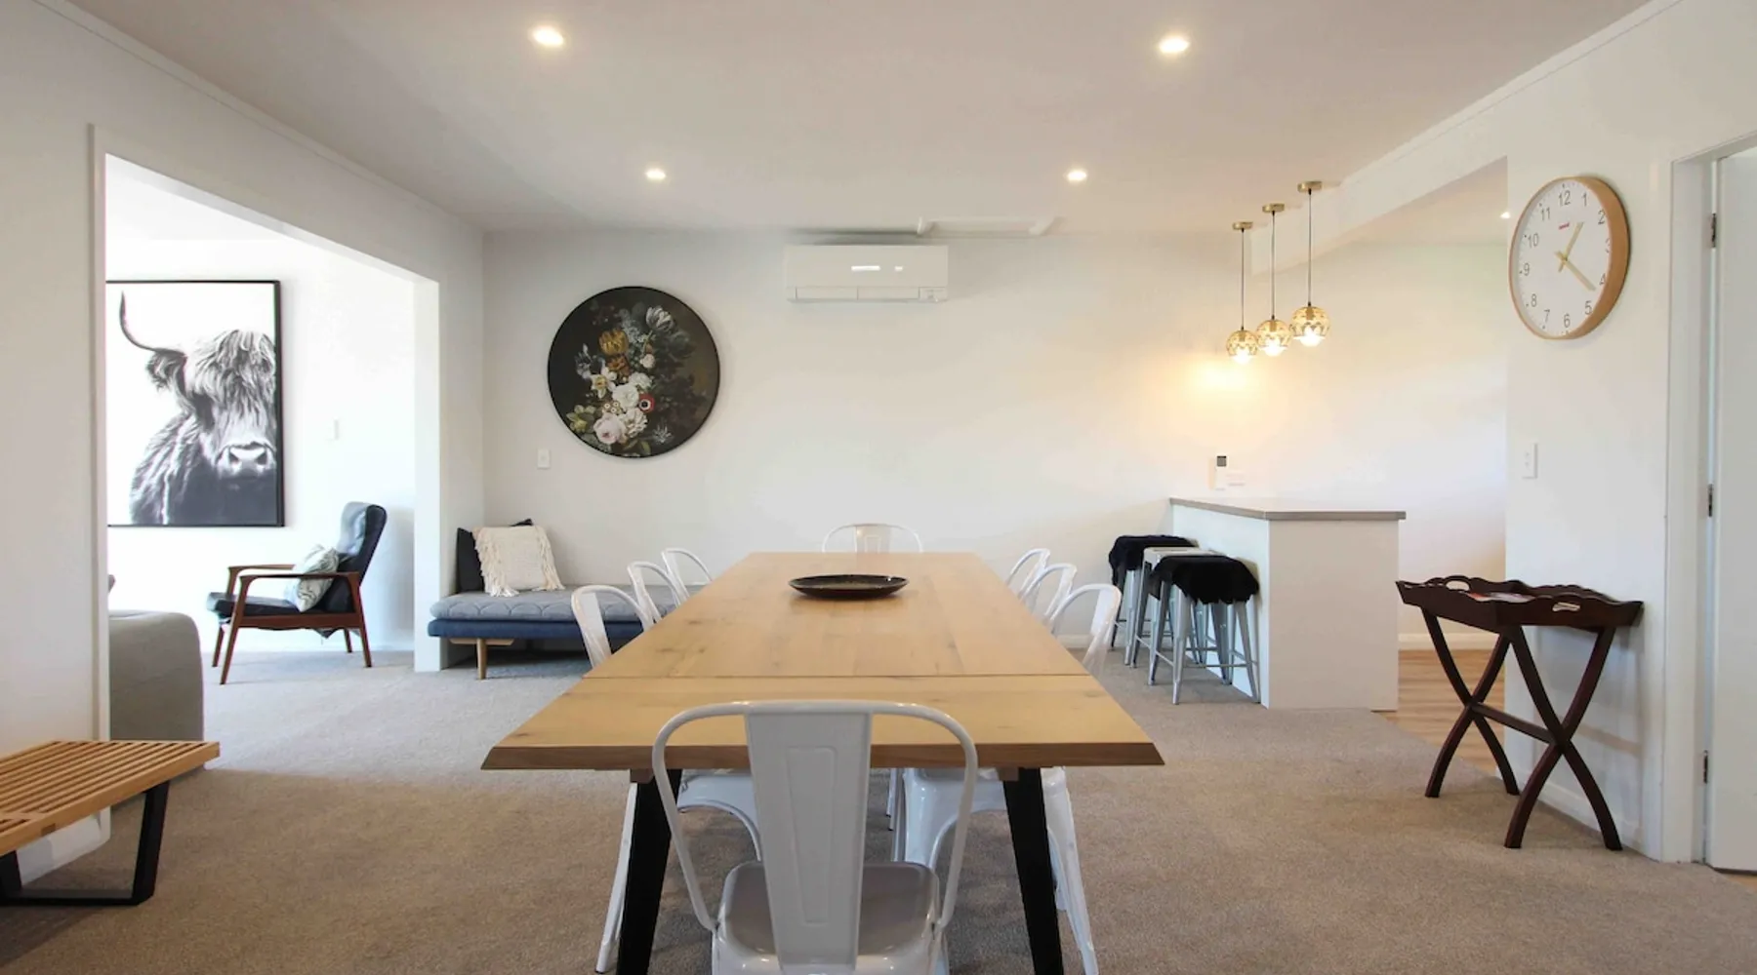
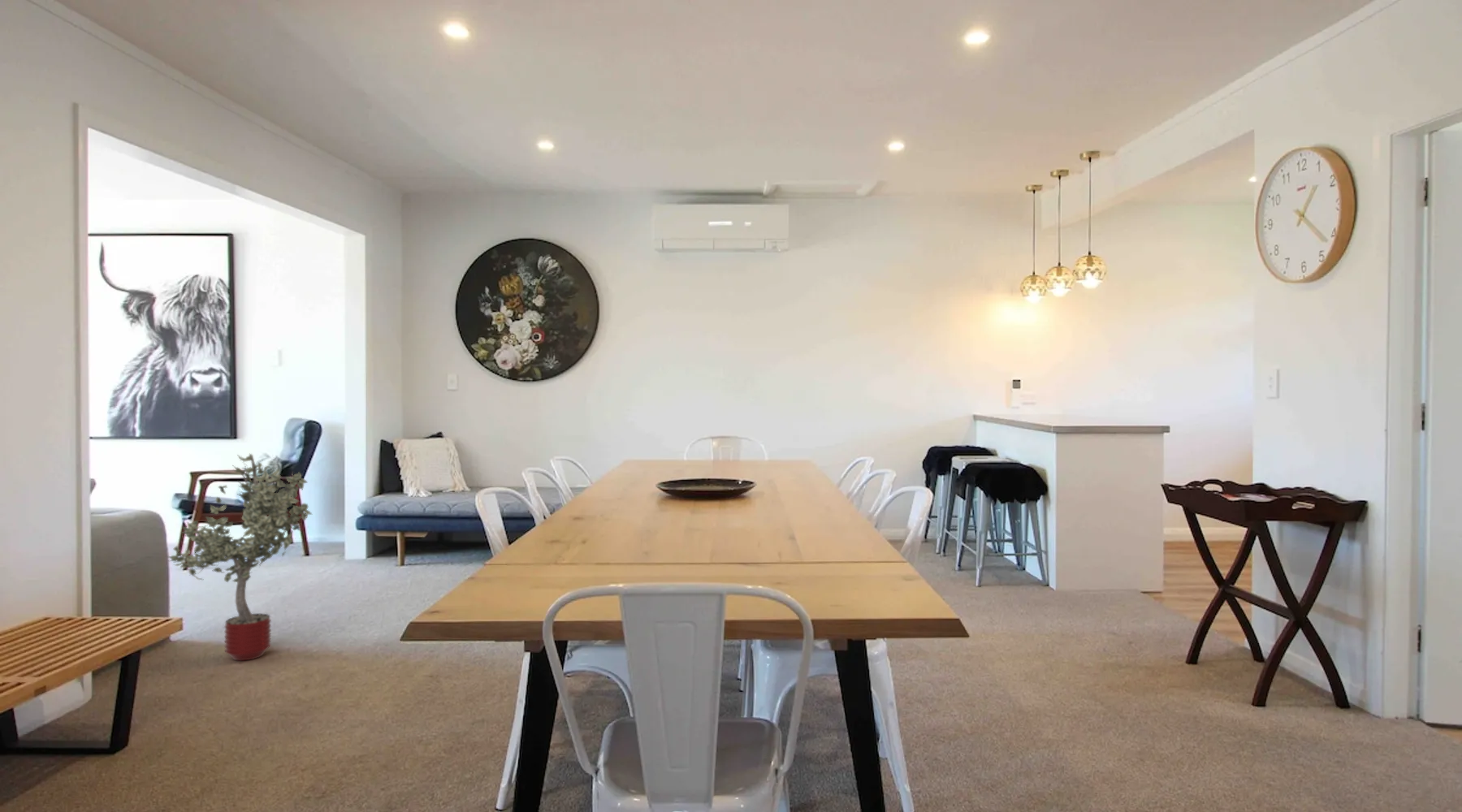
+ potted tree (235, 555)
